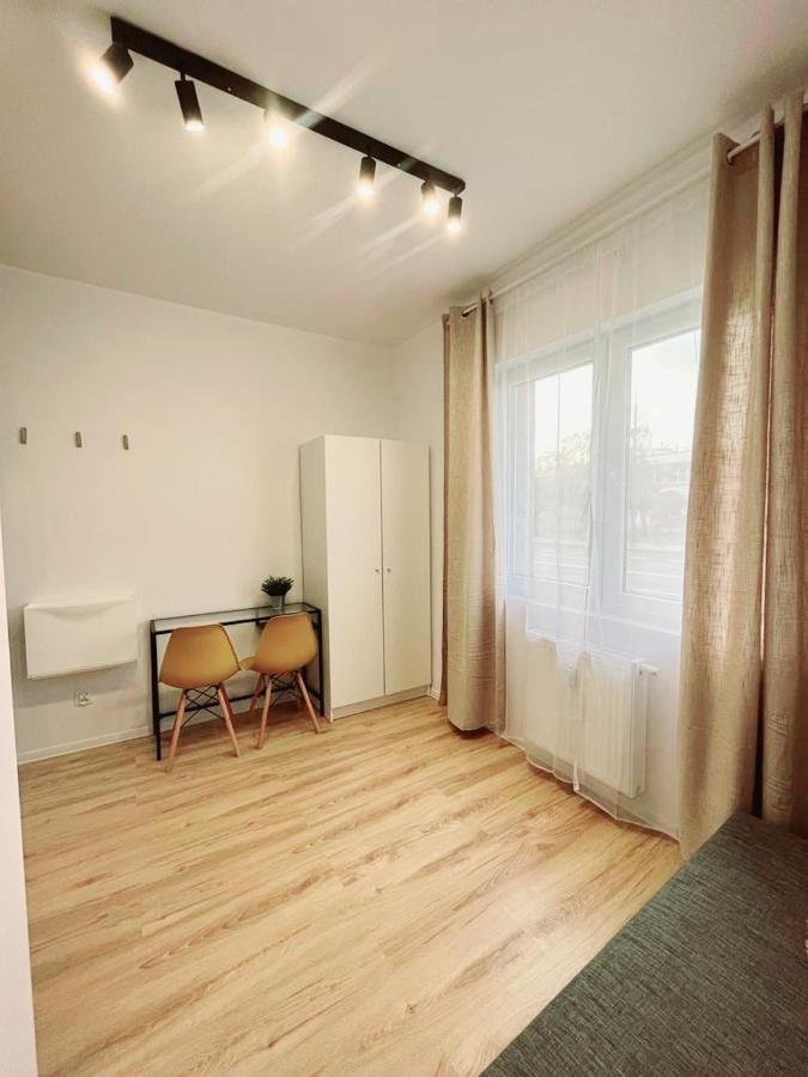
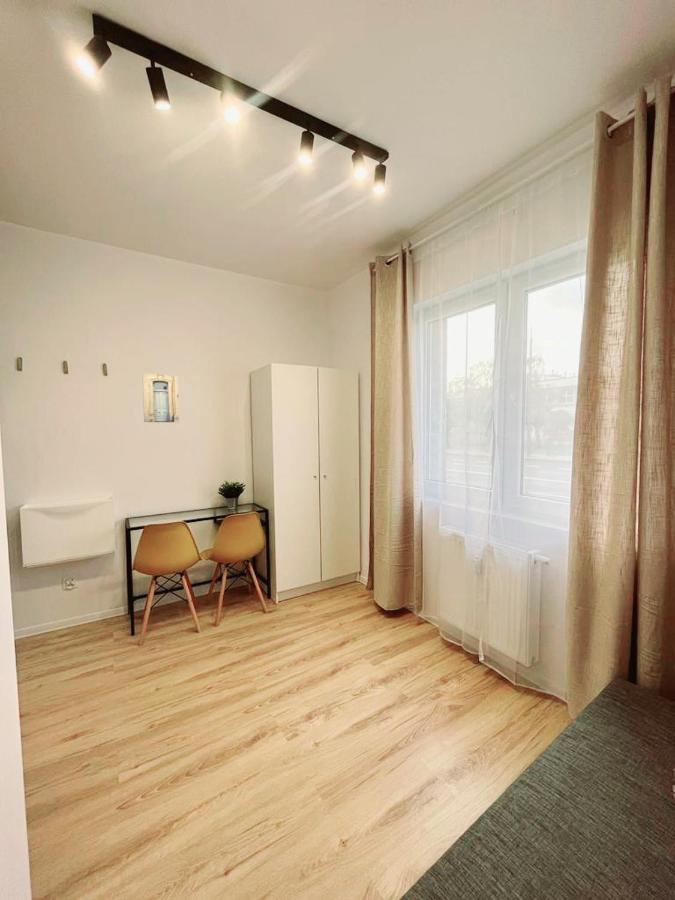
+ wall art (161, 398)
